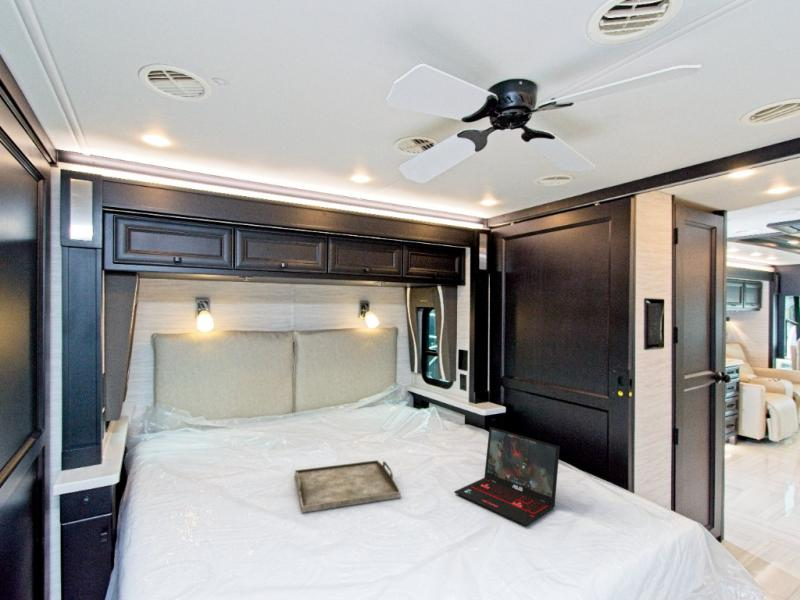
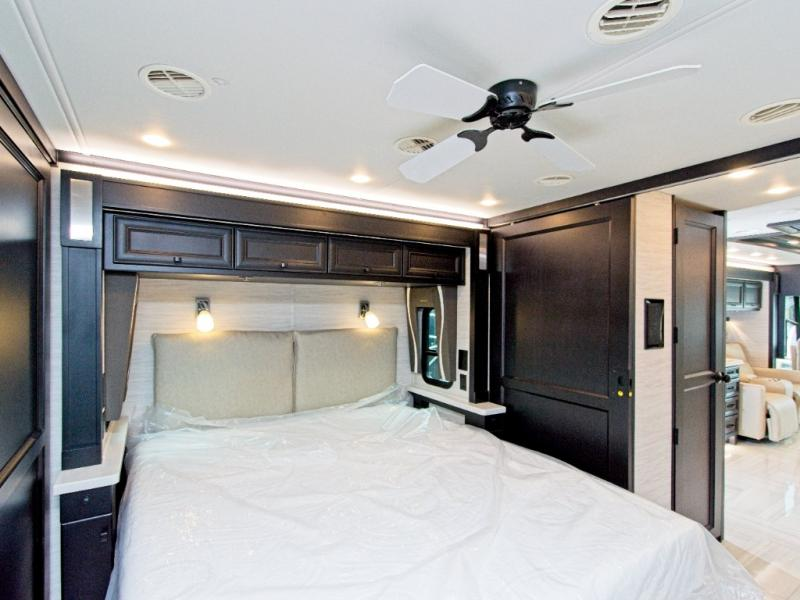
- laptop (505, 471)
- serving tray (344, 478)
